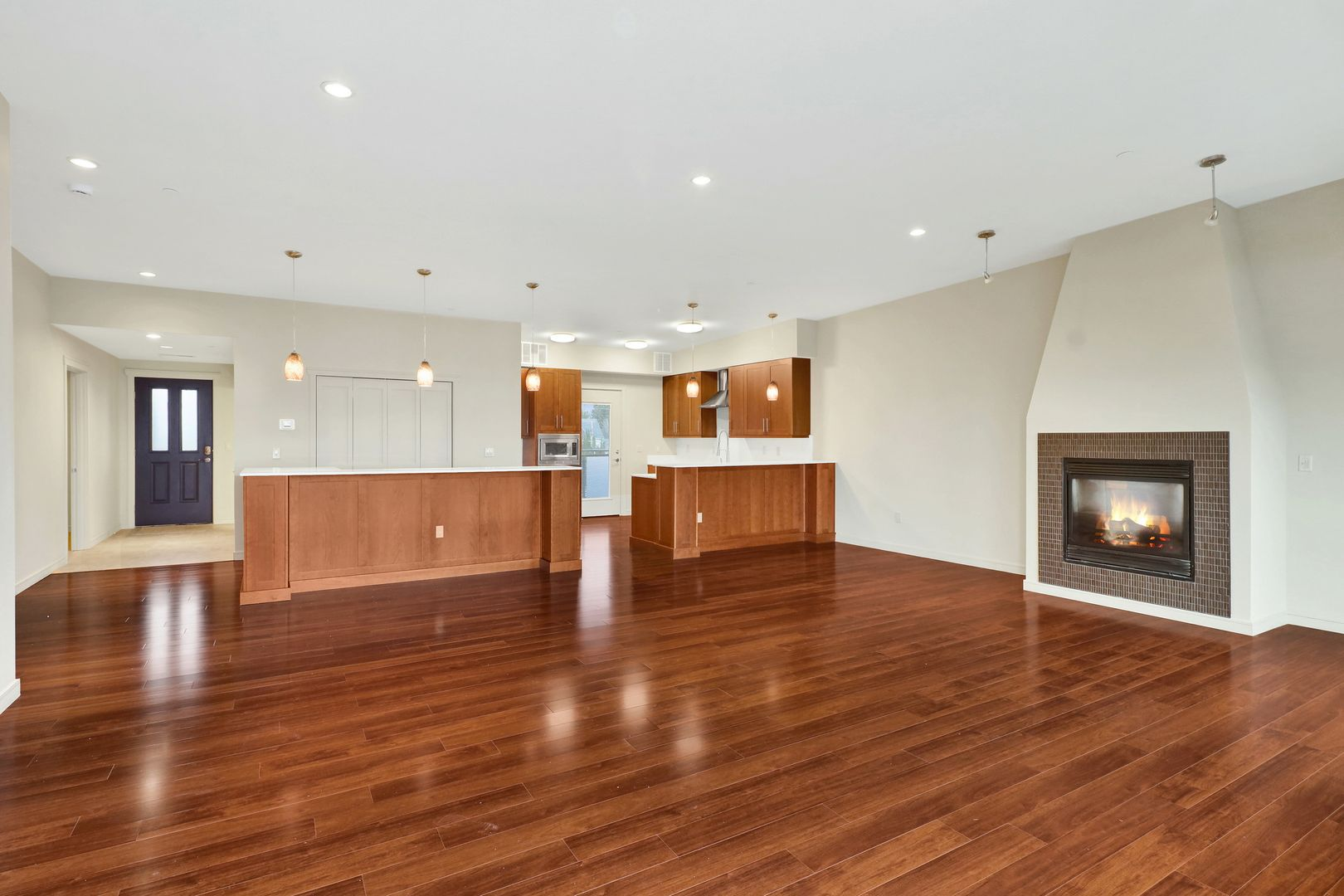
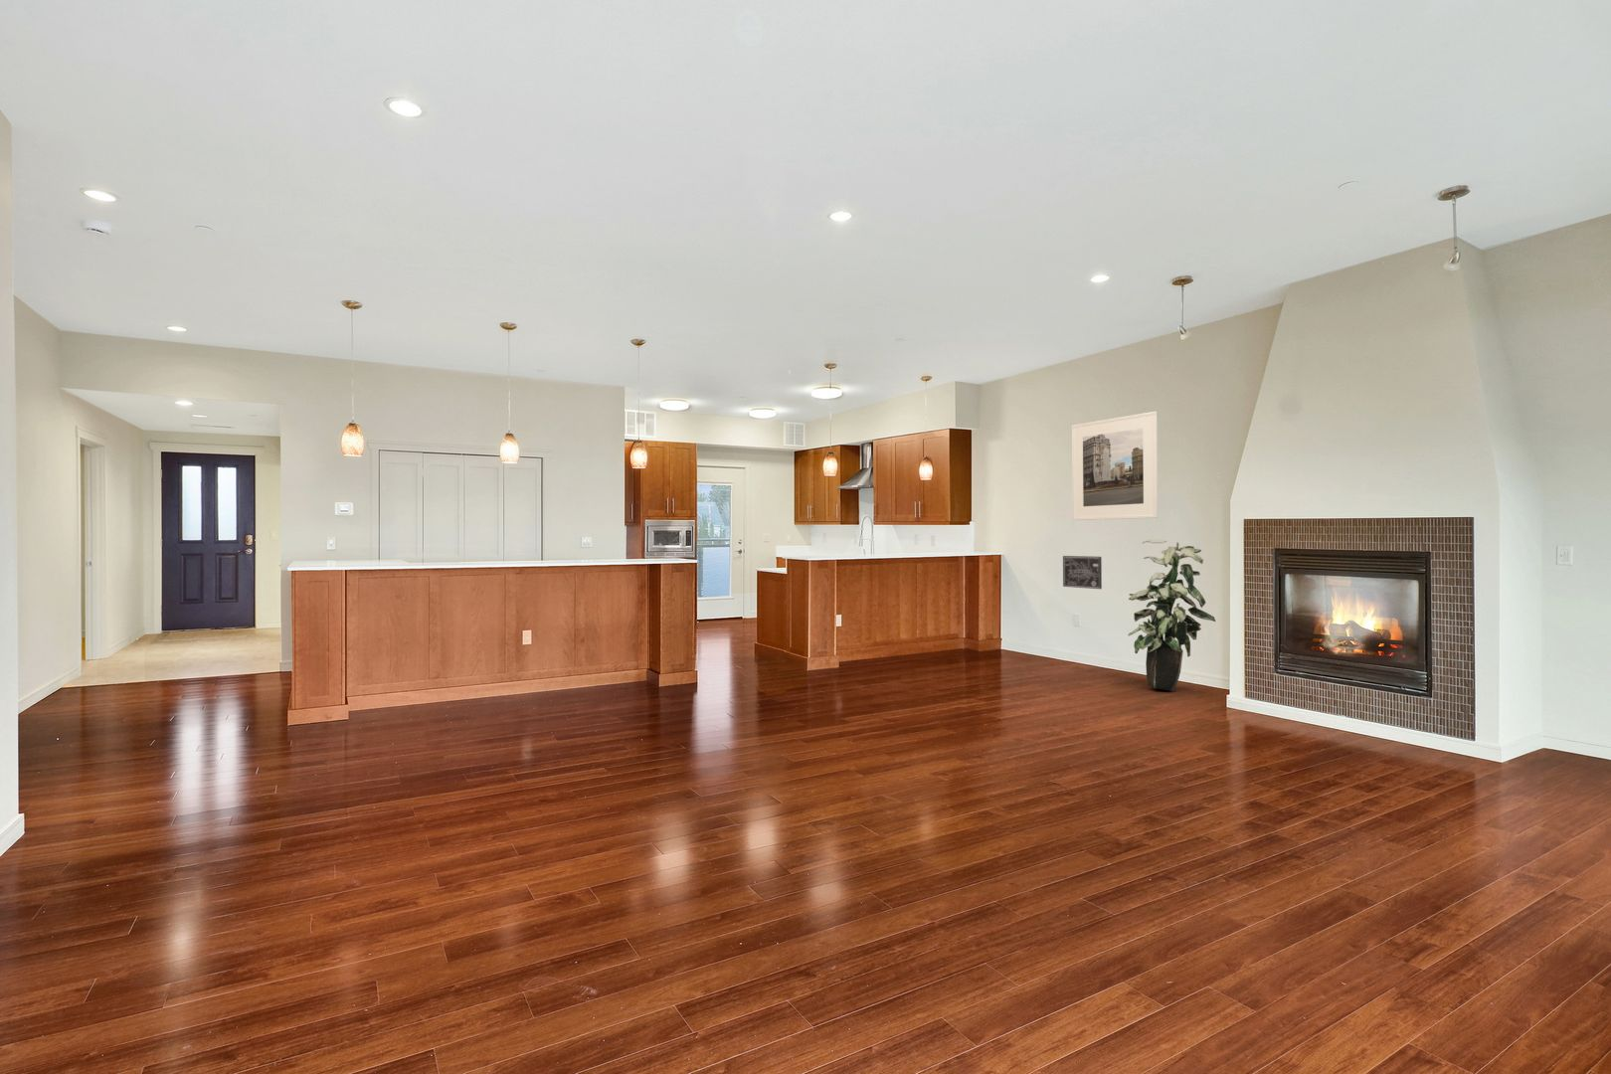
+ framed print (1112, 469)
+ indoor plant (1164, 614)
+ wall art (1081, 572)
